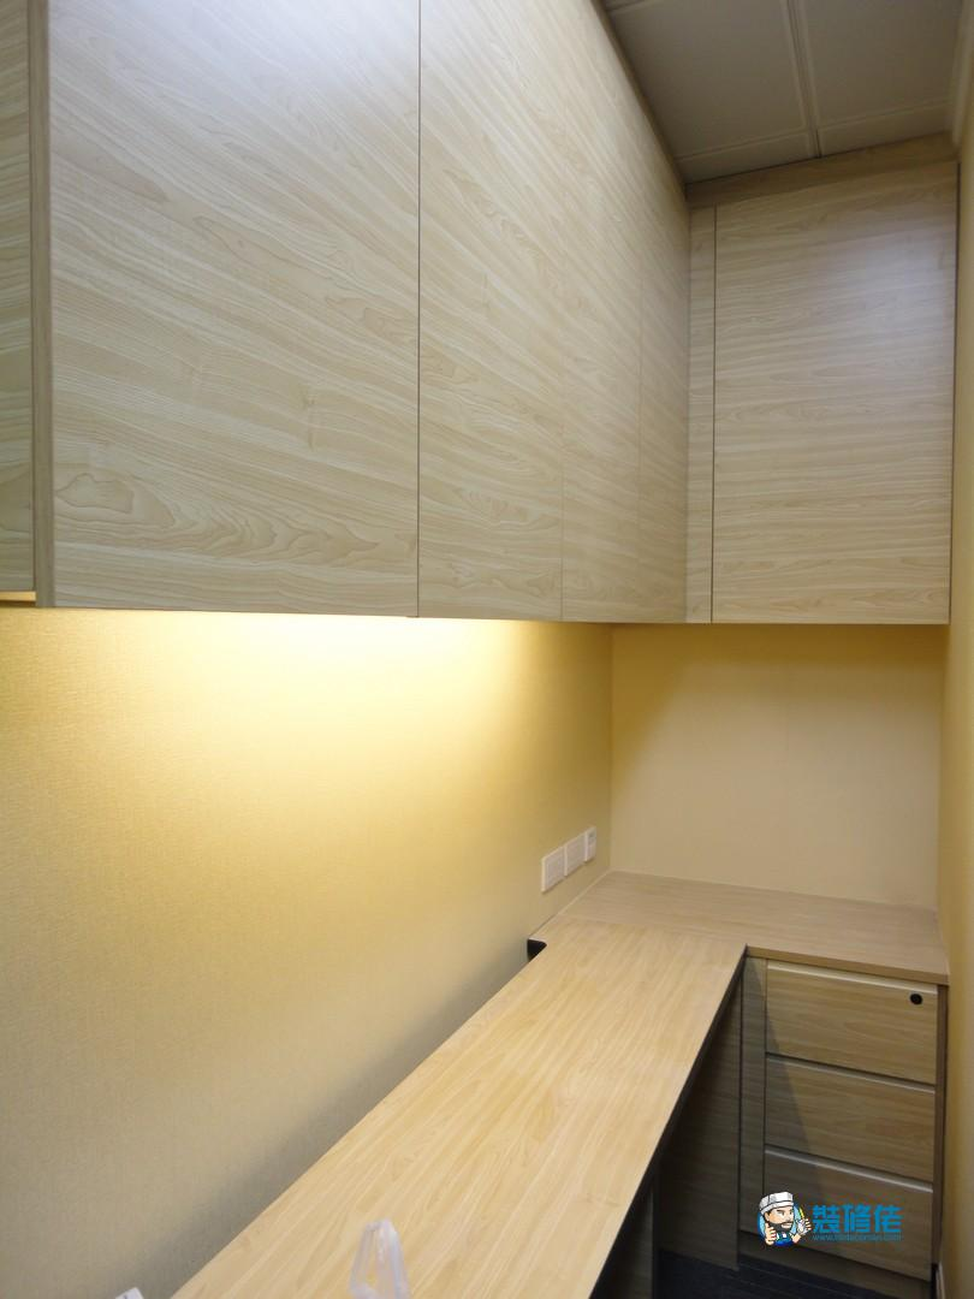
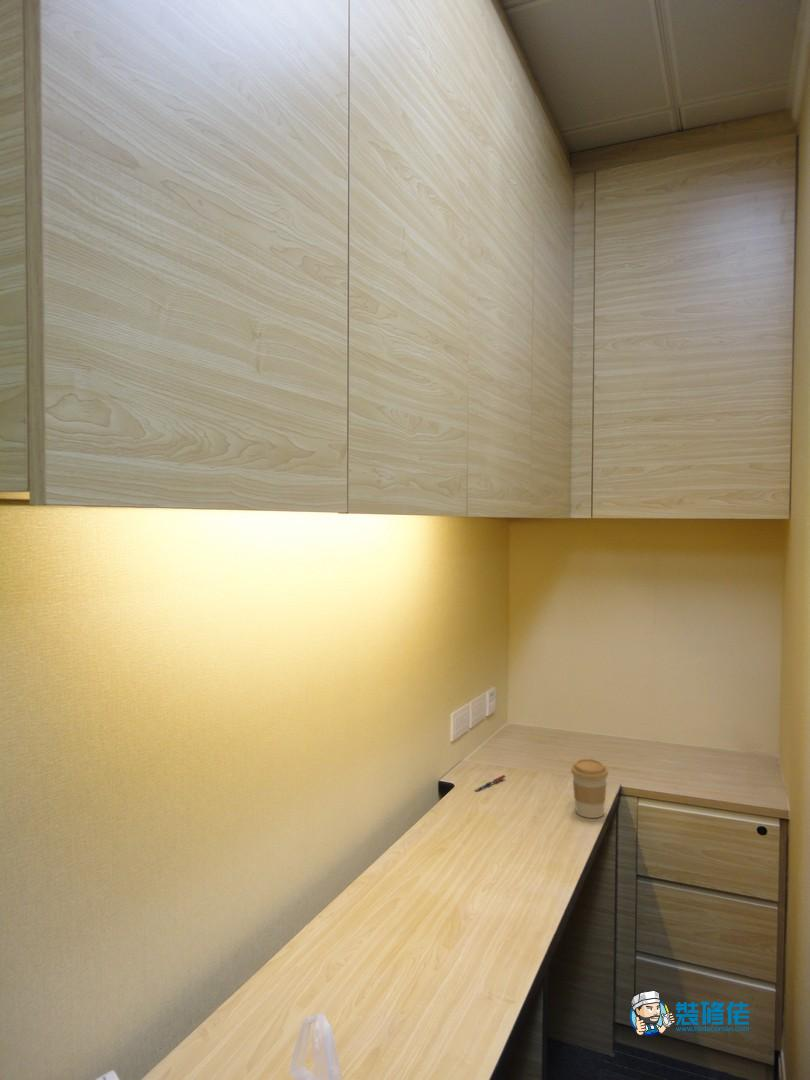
+ pen (490, 782)
+ coffee cup (589, 787)
